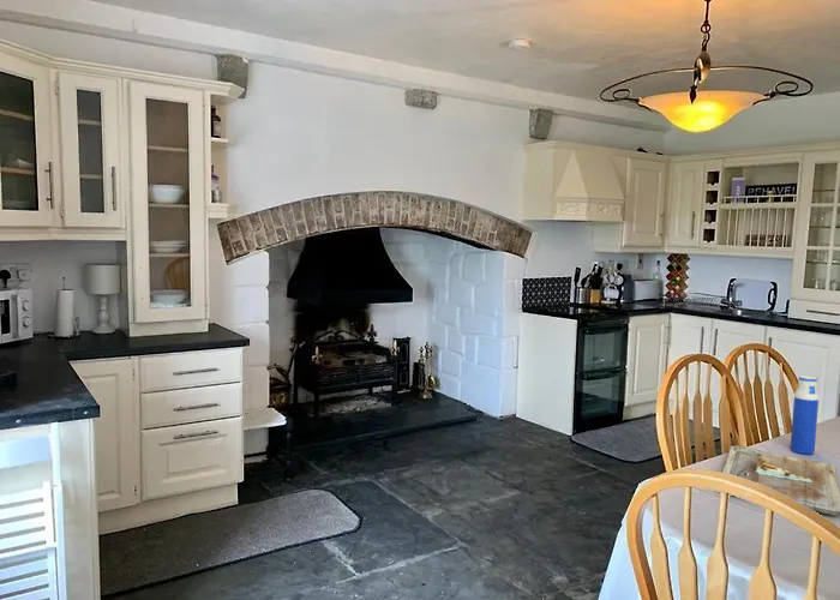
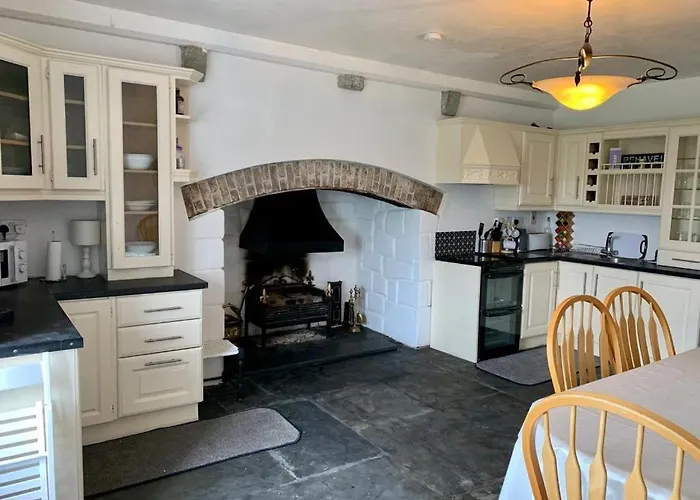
- water bottle (804, 414)
- cutting board (780, 469)
